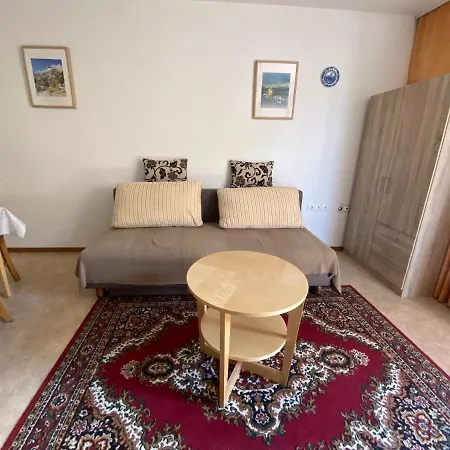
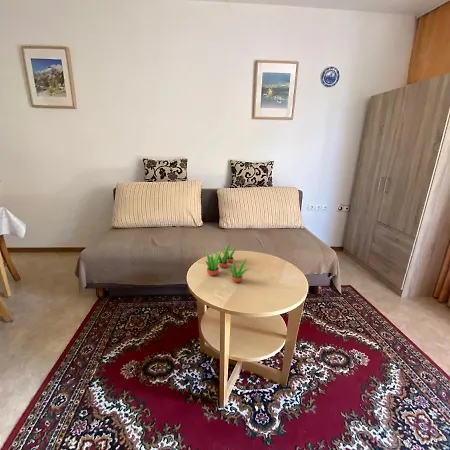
+ succulent plant (227, 258)
